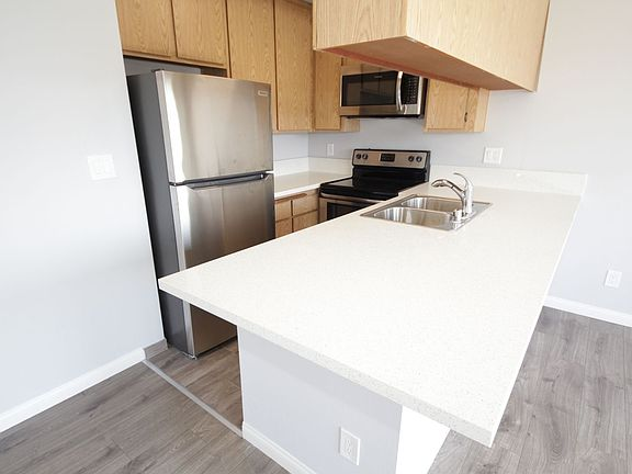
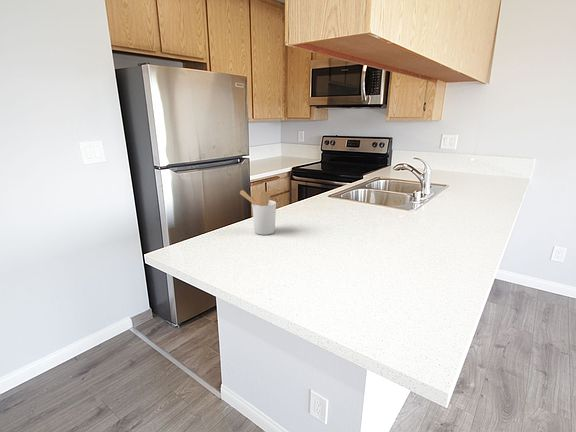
+ utensil holder (257, 210)
